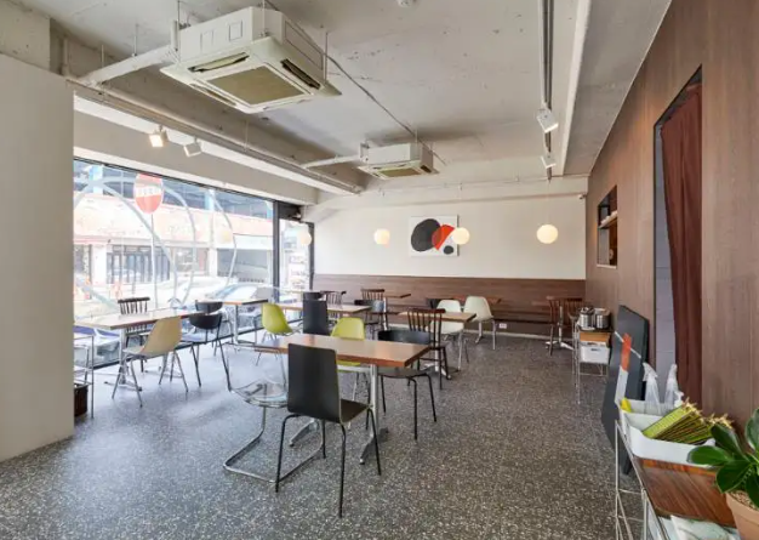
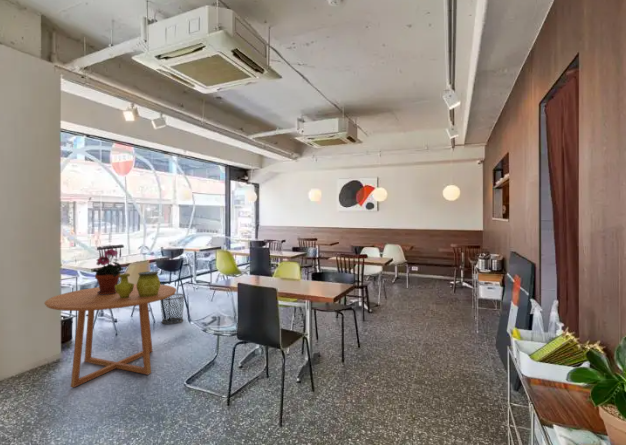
+ dining table (114, 308)
+ decorative vase (138, 284)
+ potted plant (108, 270)
+ waste bin (172, 308)
